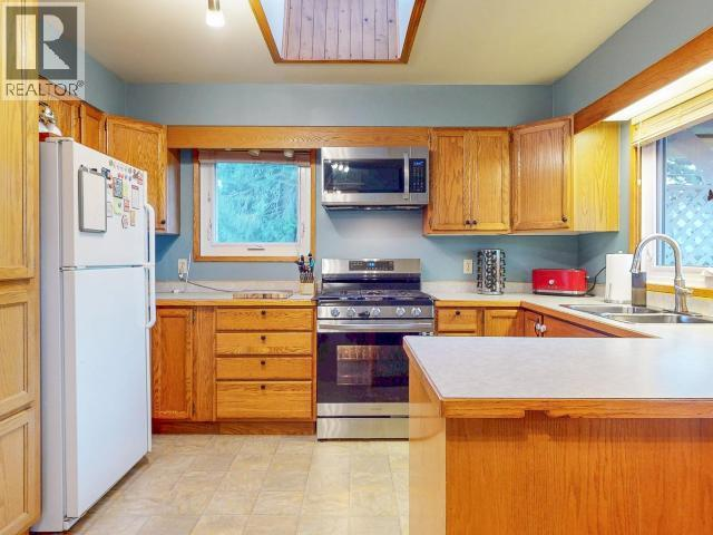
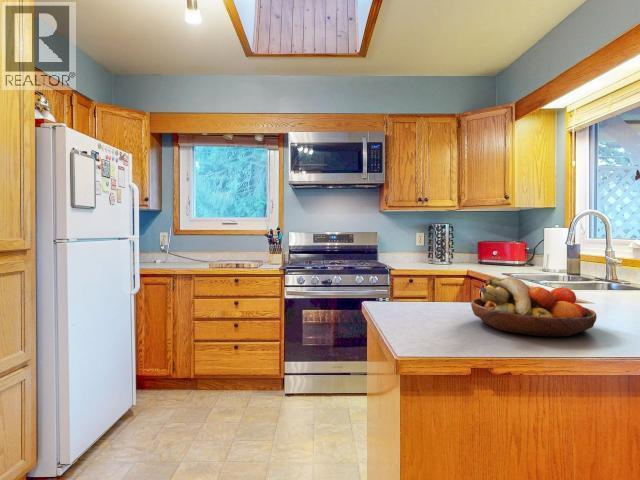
+ fruit bowl (529, 302)
